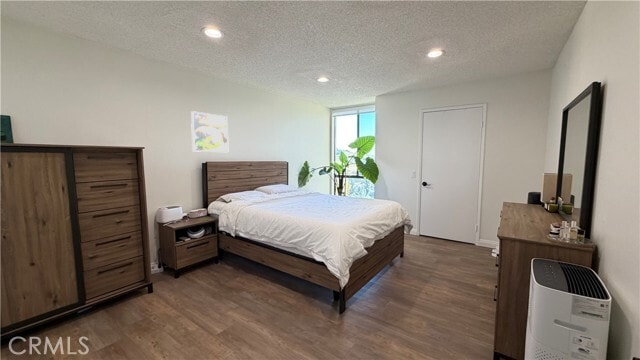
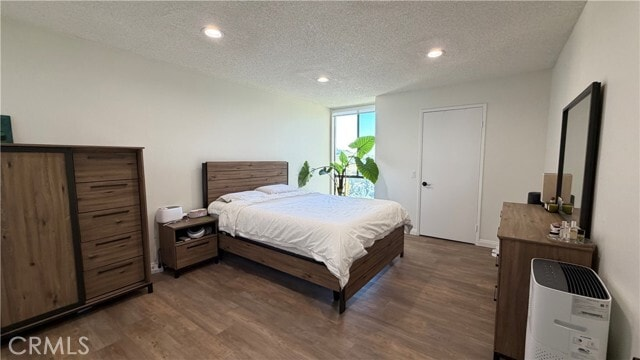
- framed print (210, 133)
